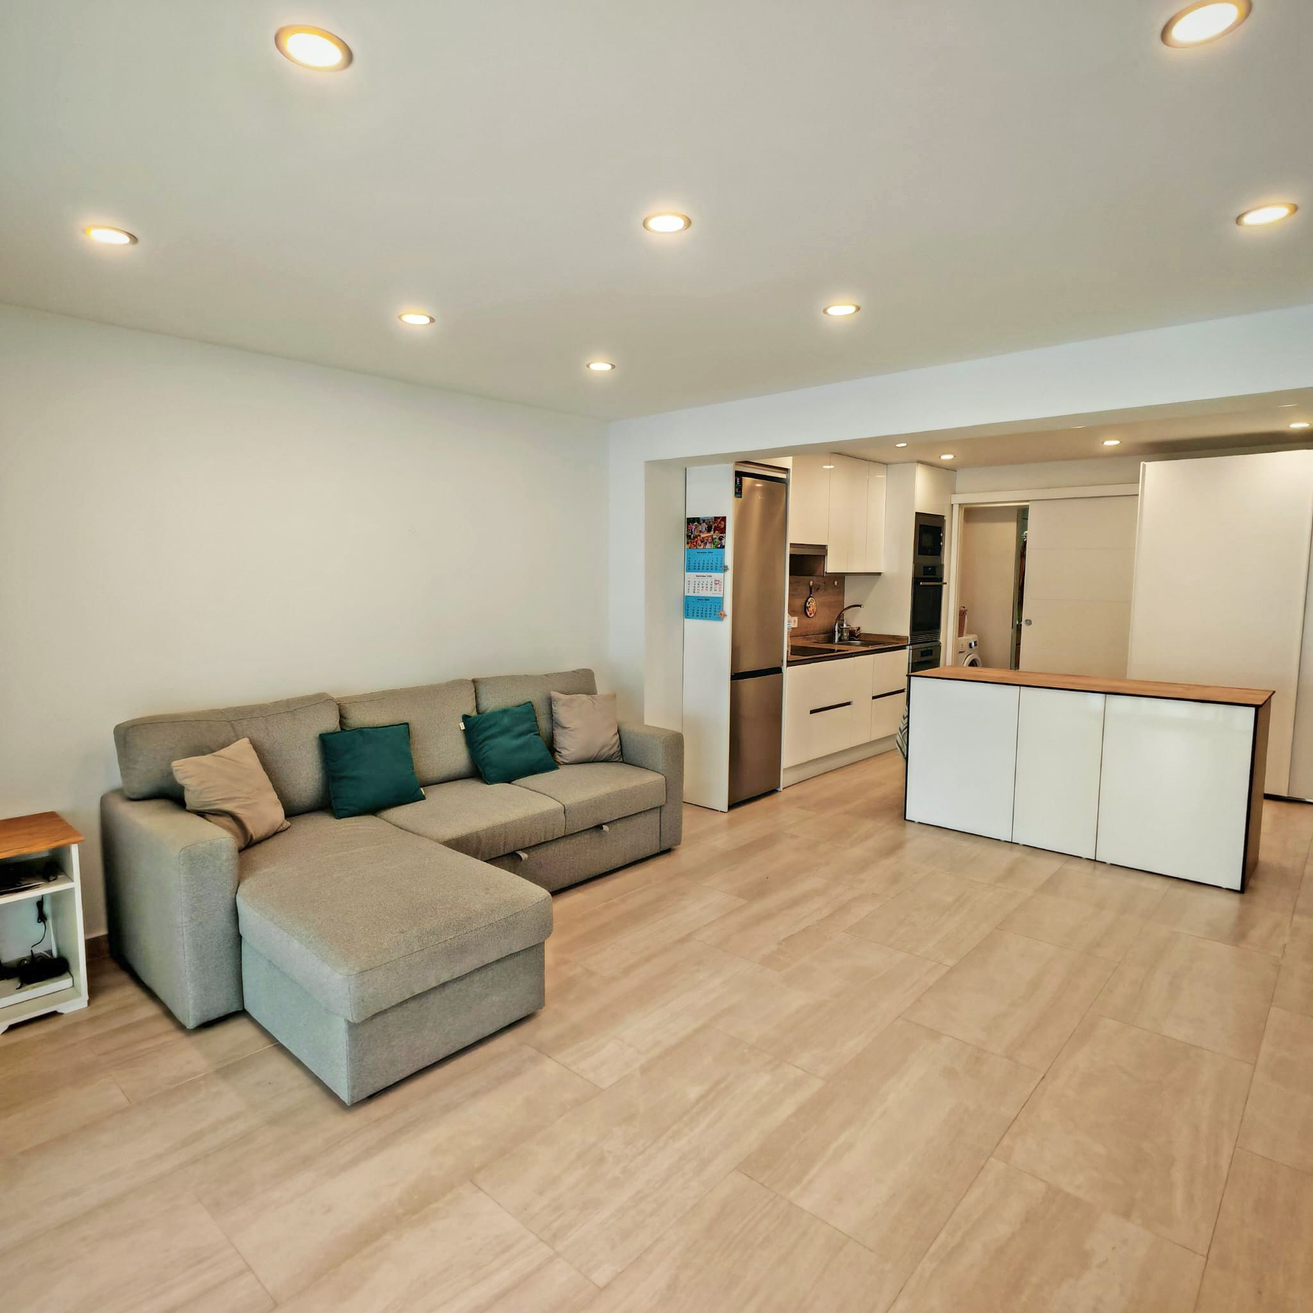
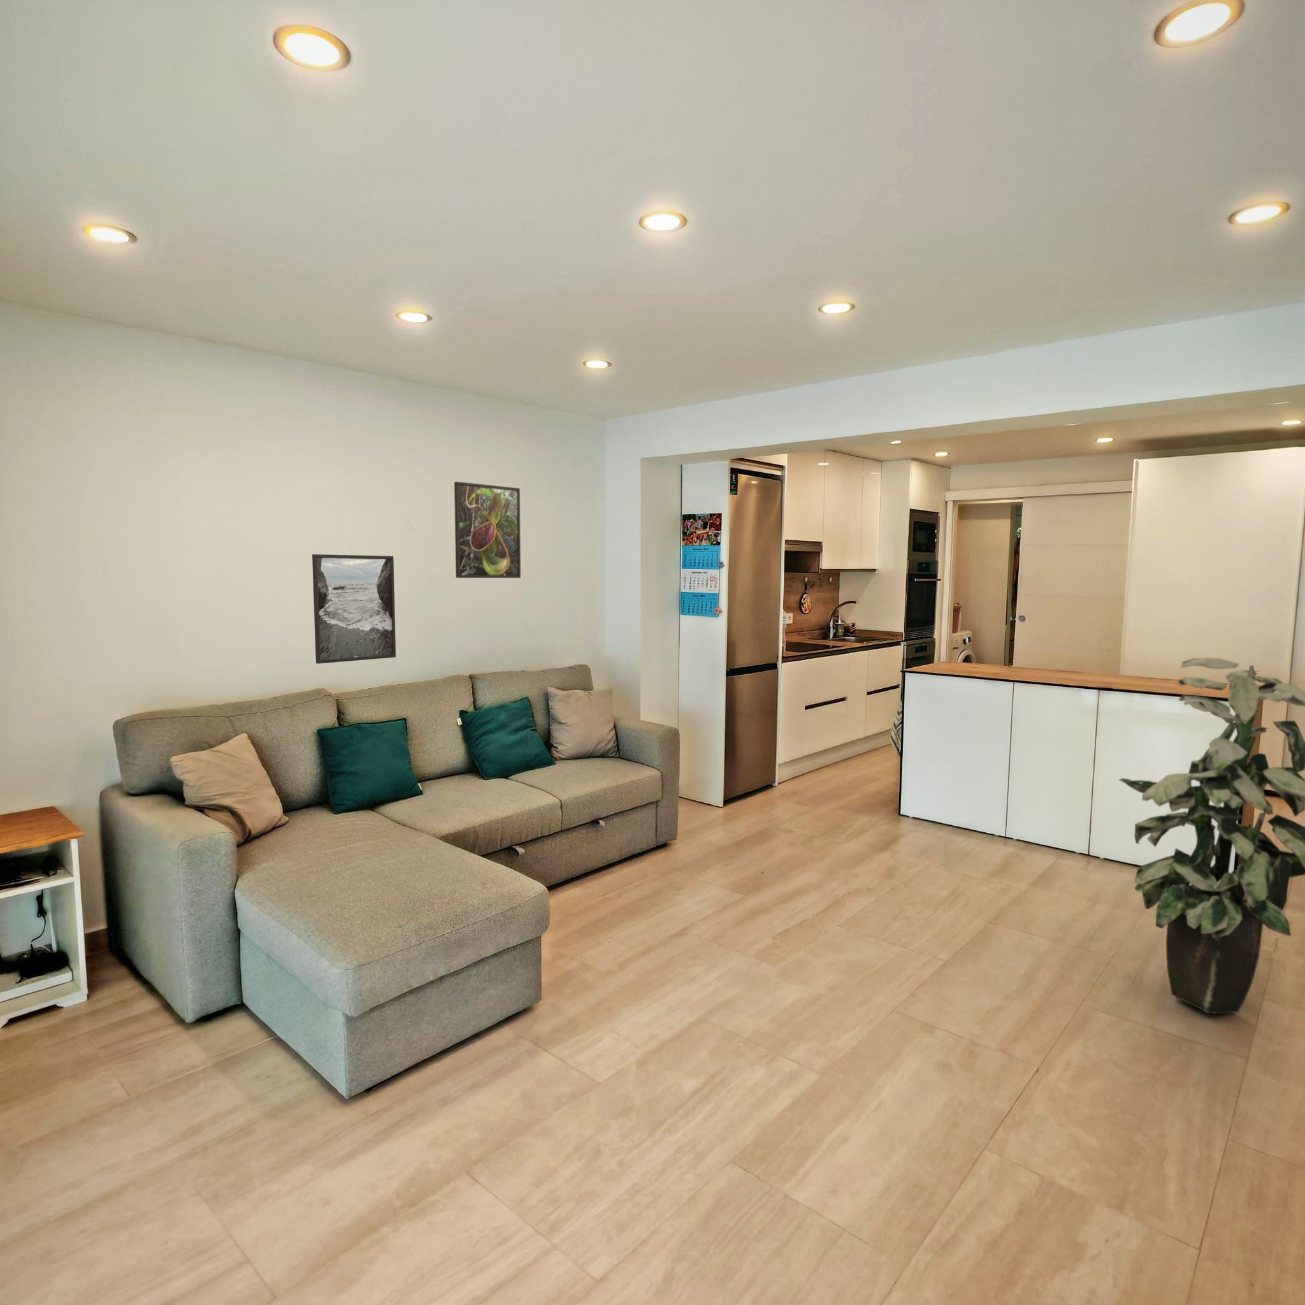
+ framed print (489, 532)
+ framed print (356, 608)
+ indoor plant (1218, 831)
